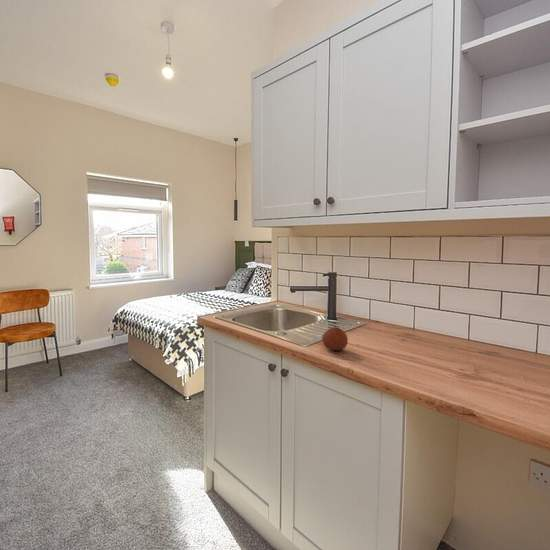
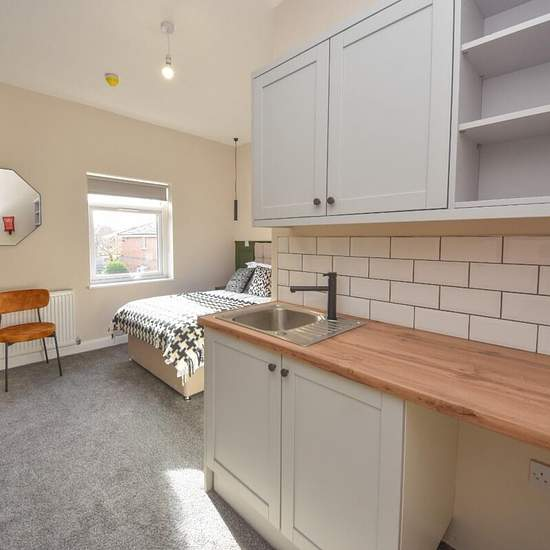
- fruit (334, 338)
